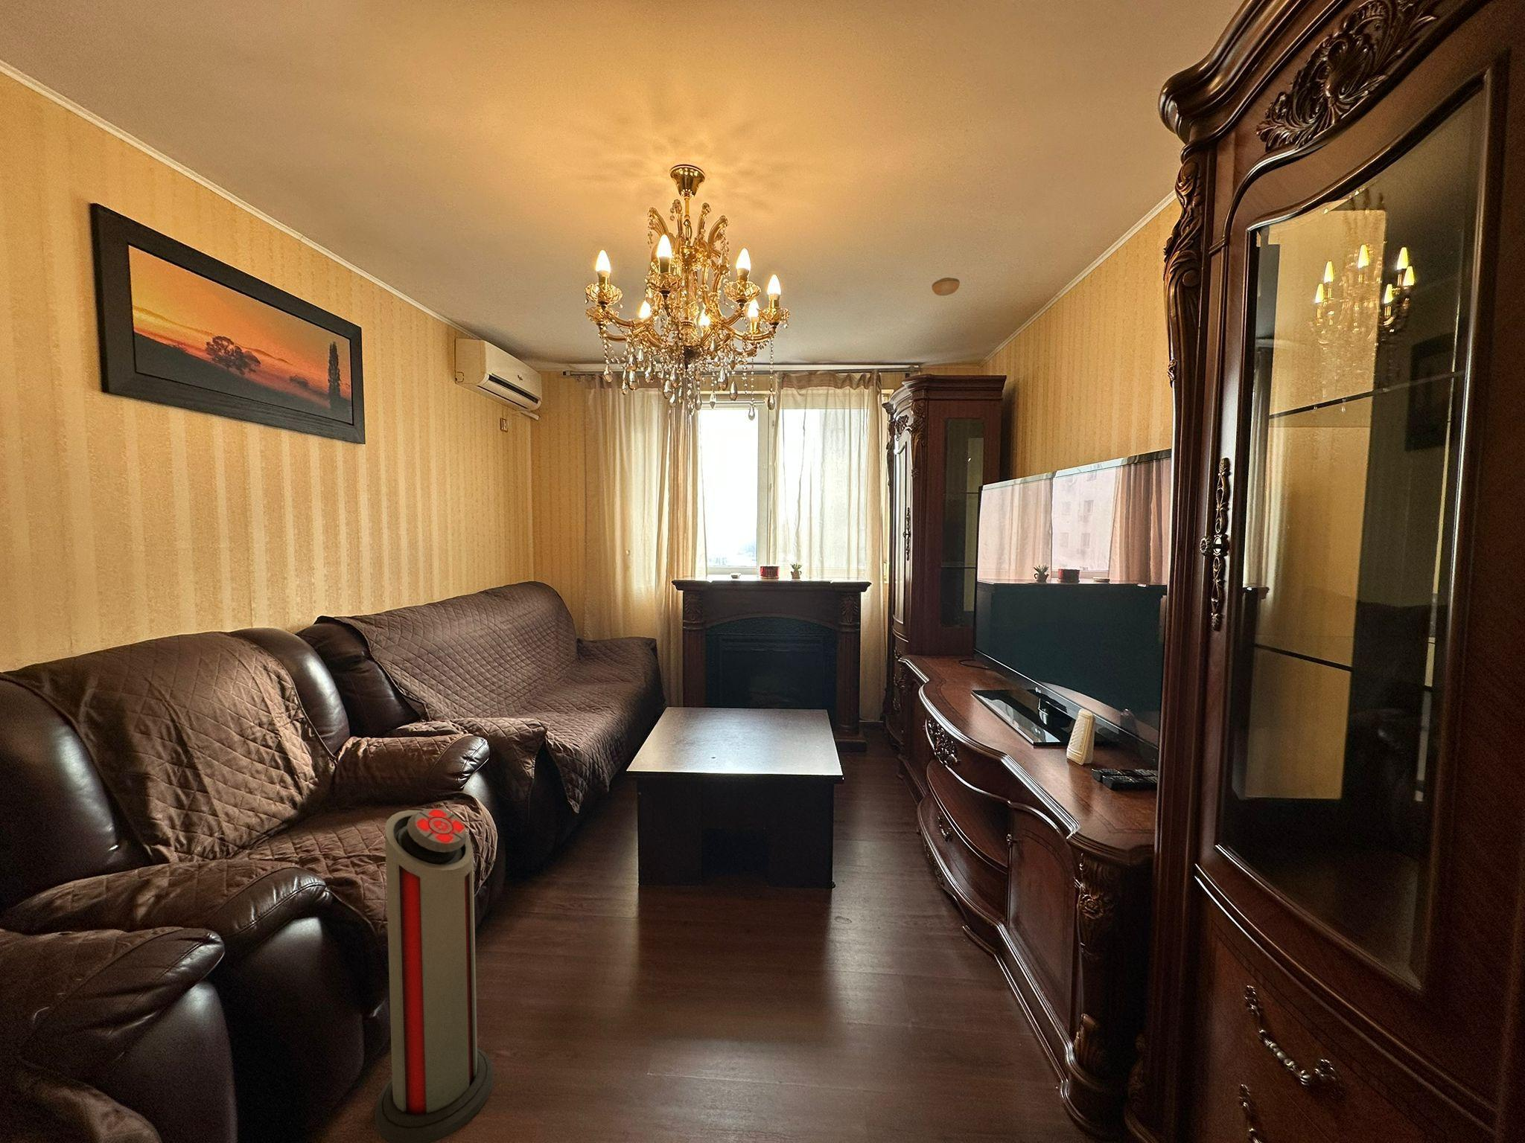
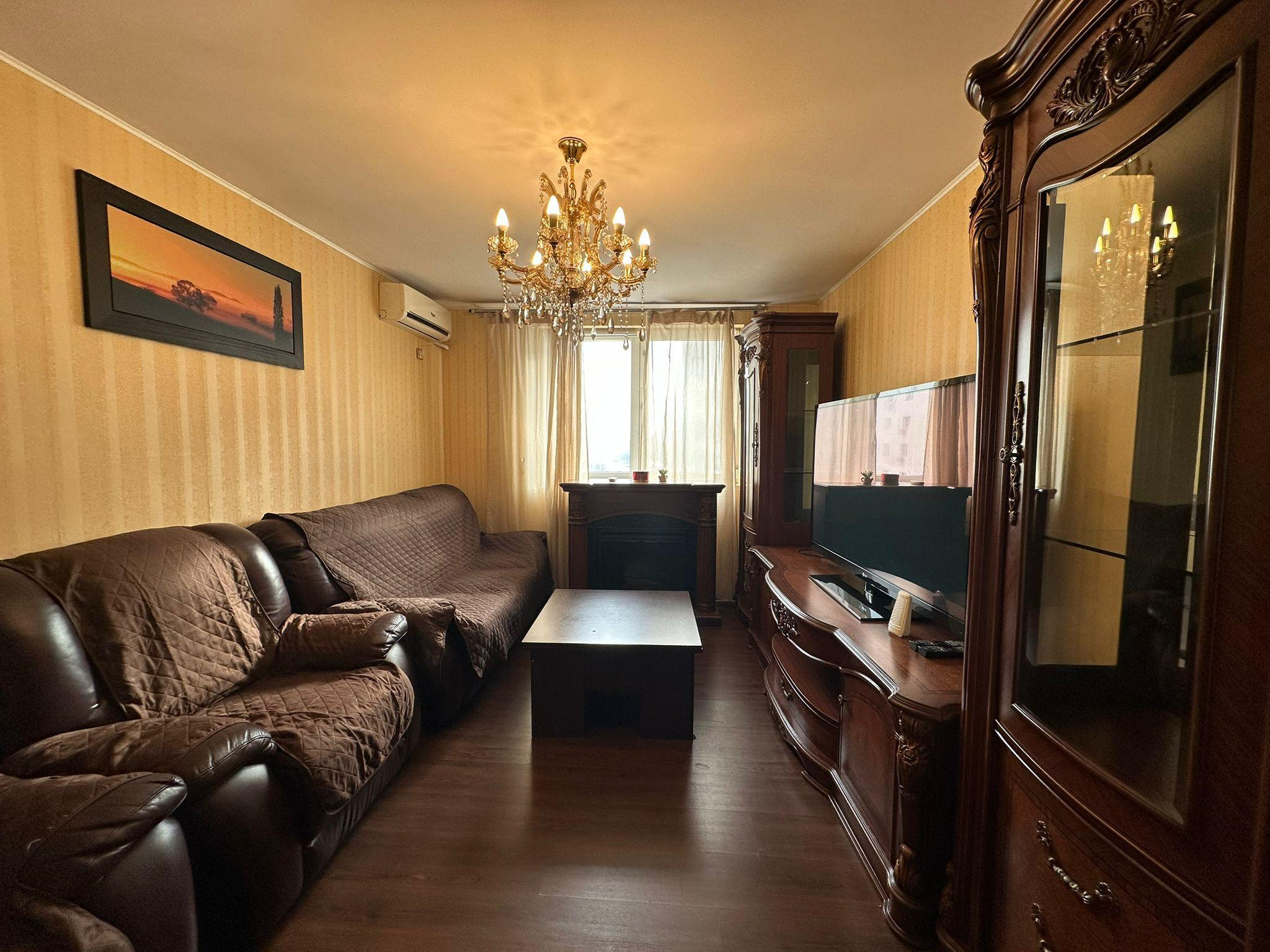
- smoke detector (945, 287)
- air purifier (432, 956)
